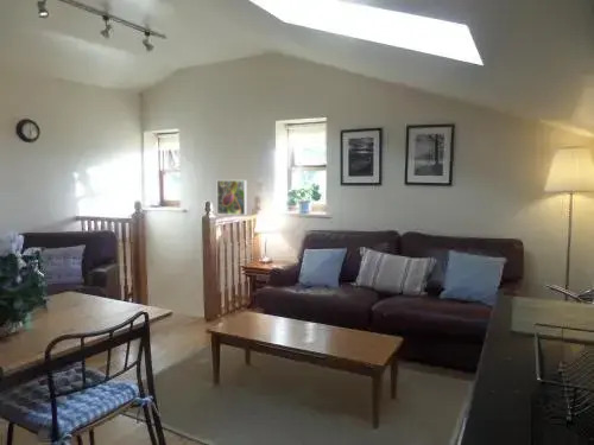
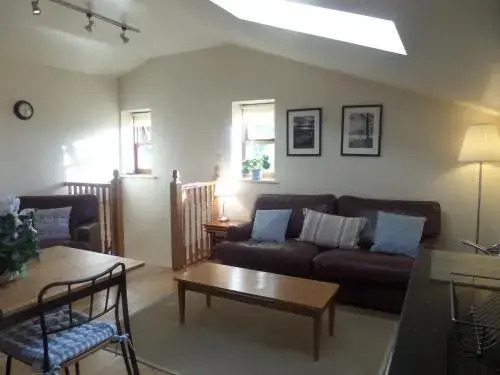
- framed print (232, 197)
